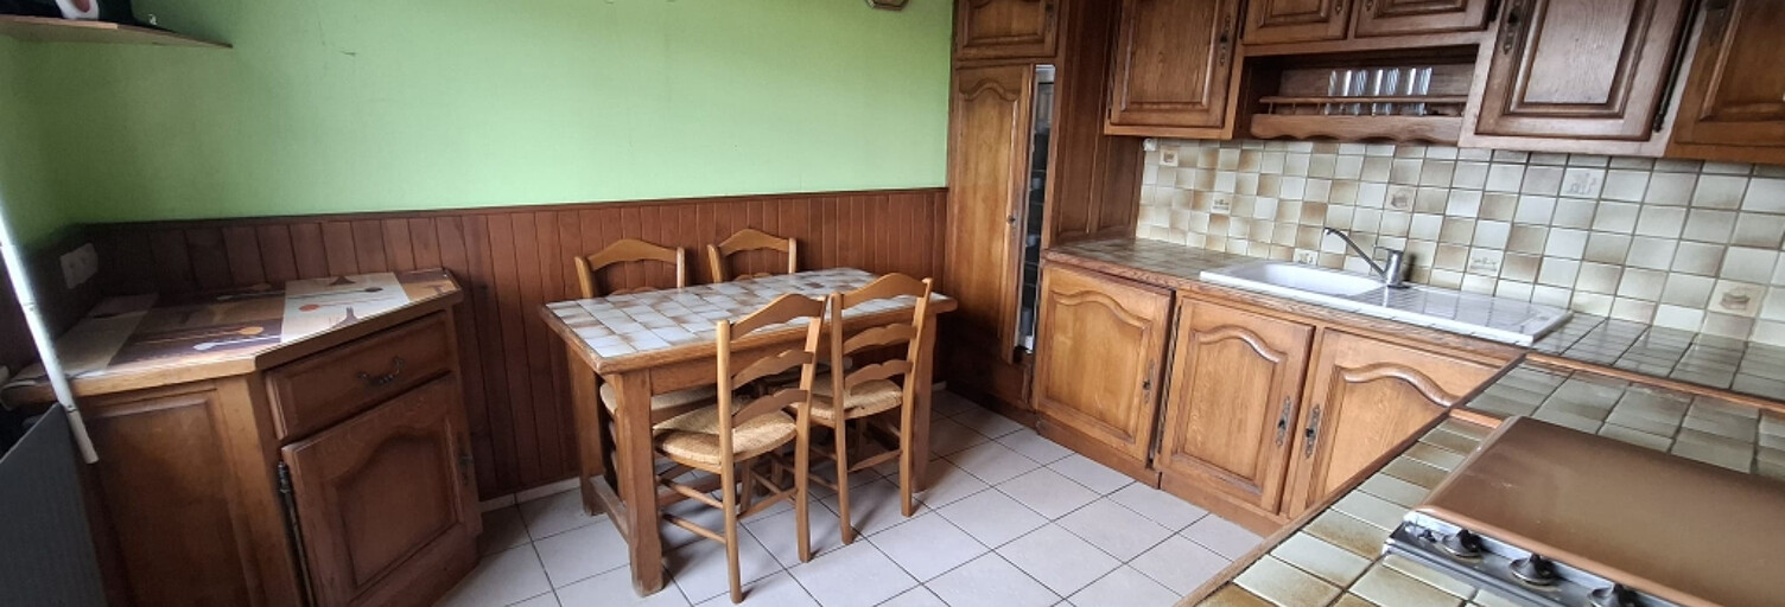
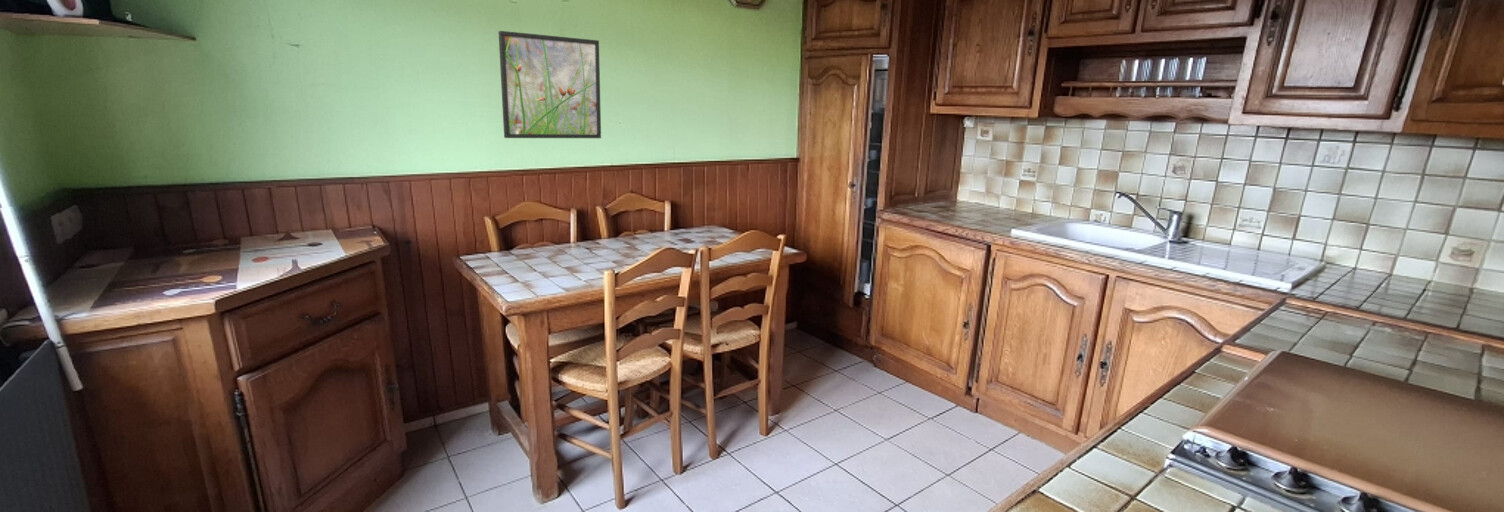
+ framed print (552, 87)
